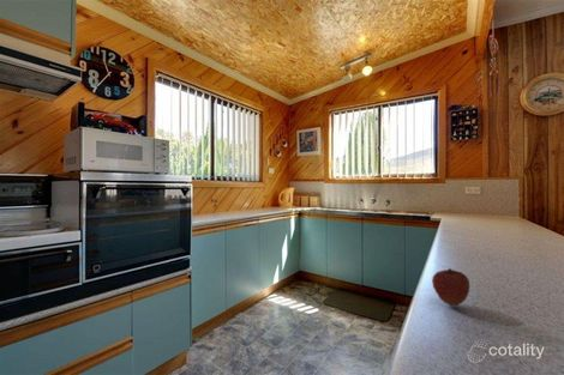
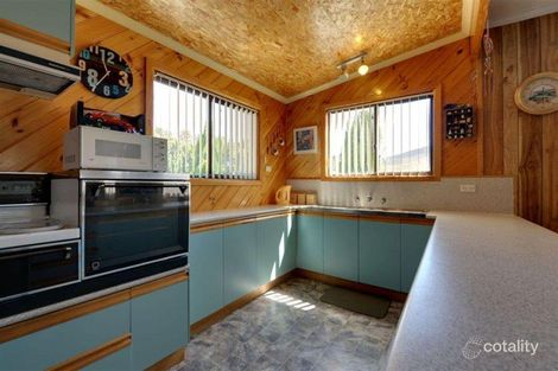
- fruit (450, 286)
